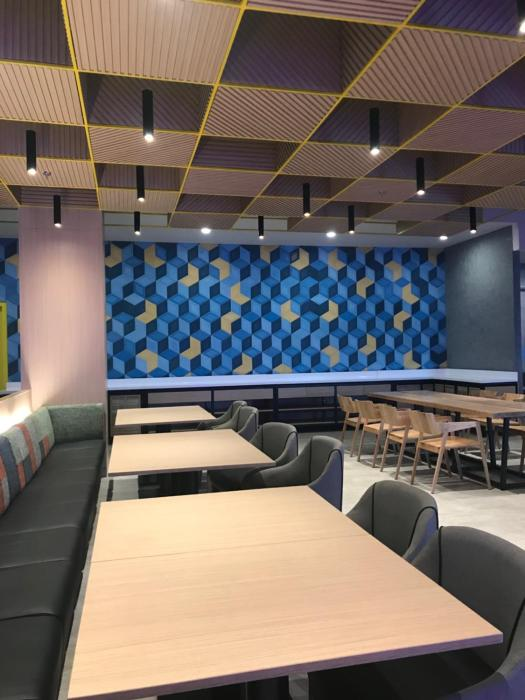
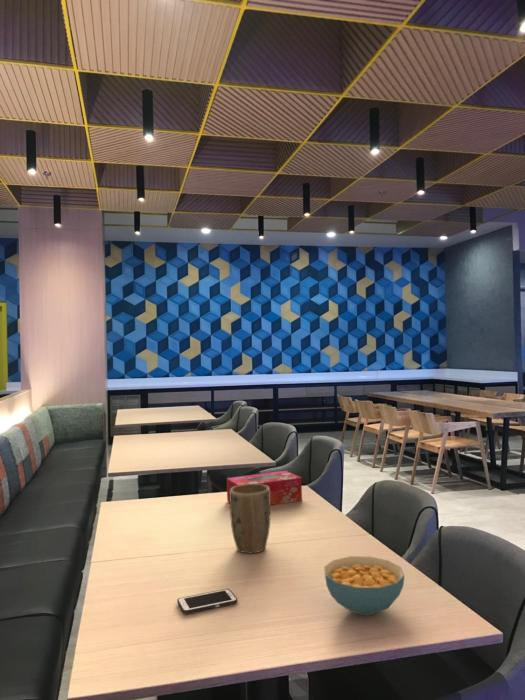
+ tissue box (265, 485)
+ plant pot (250, 518)
+ cell phone (207, 600)
+ cereal bowl (363, 590)
